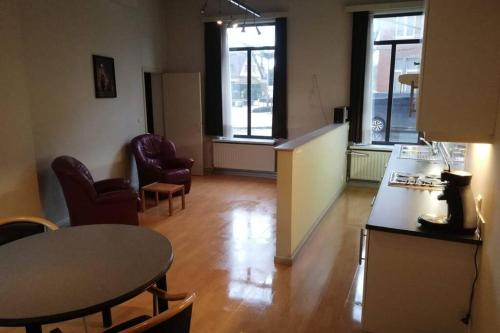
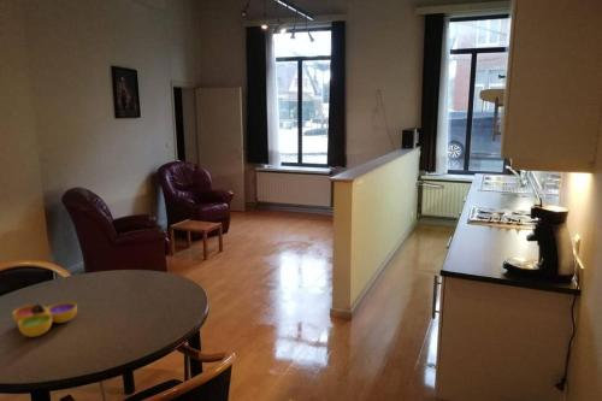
+ decorative bowl (39, 313)
